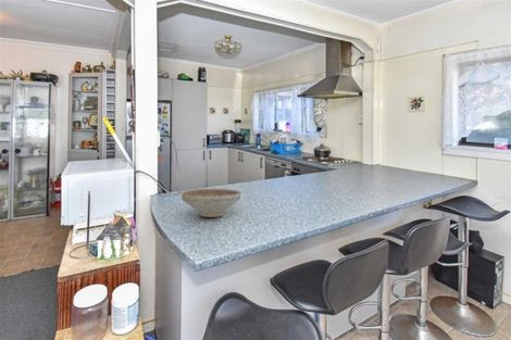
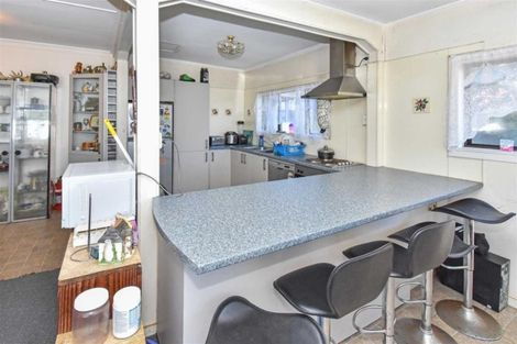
- decorative bowl (211, 203)
